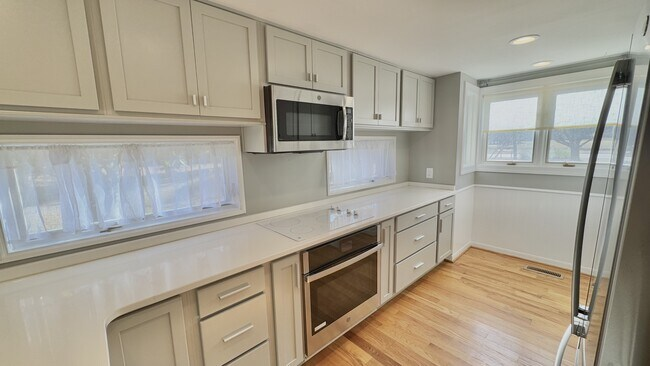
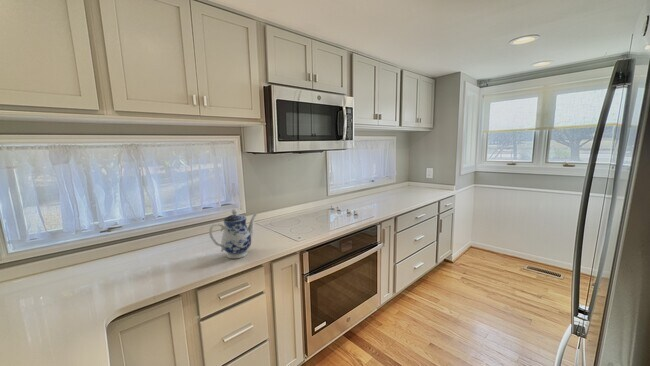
+ teapot (235, 232)
